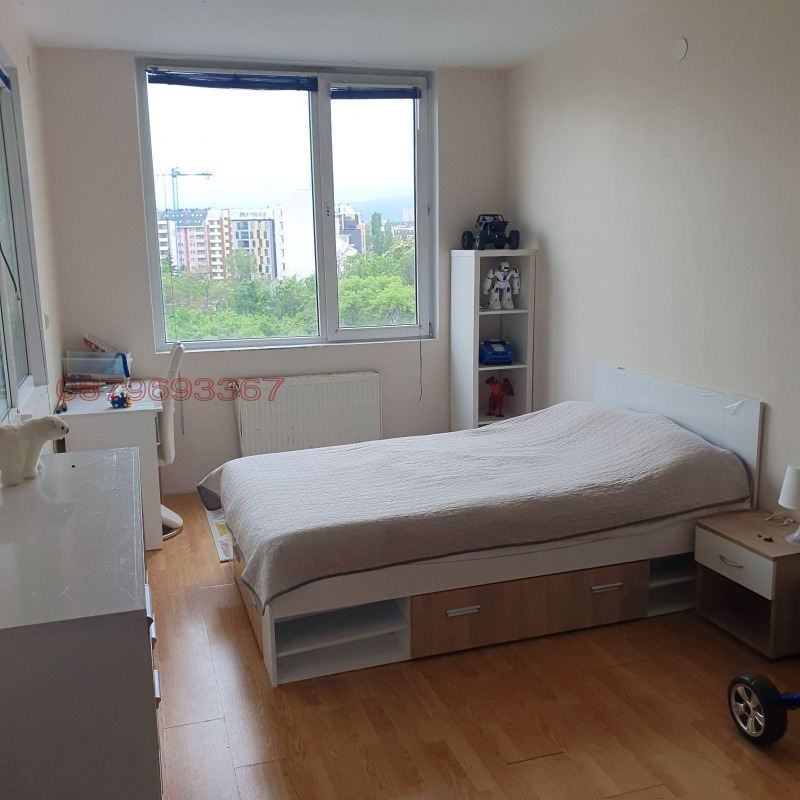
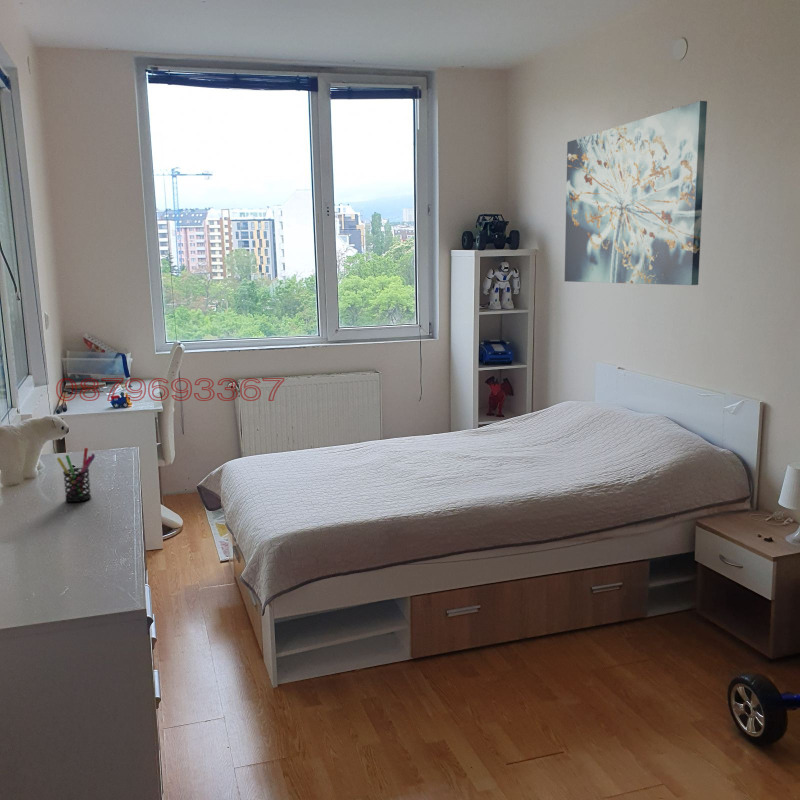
+ wall art (625, 205)
+ pen holder (76, 473)
